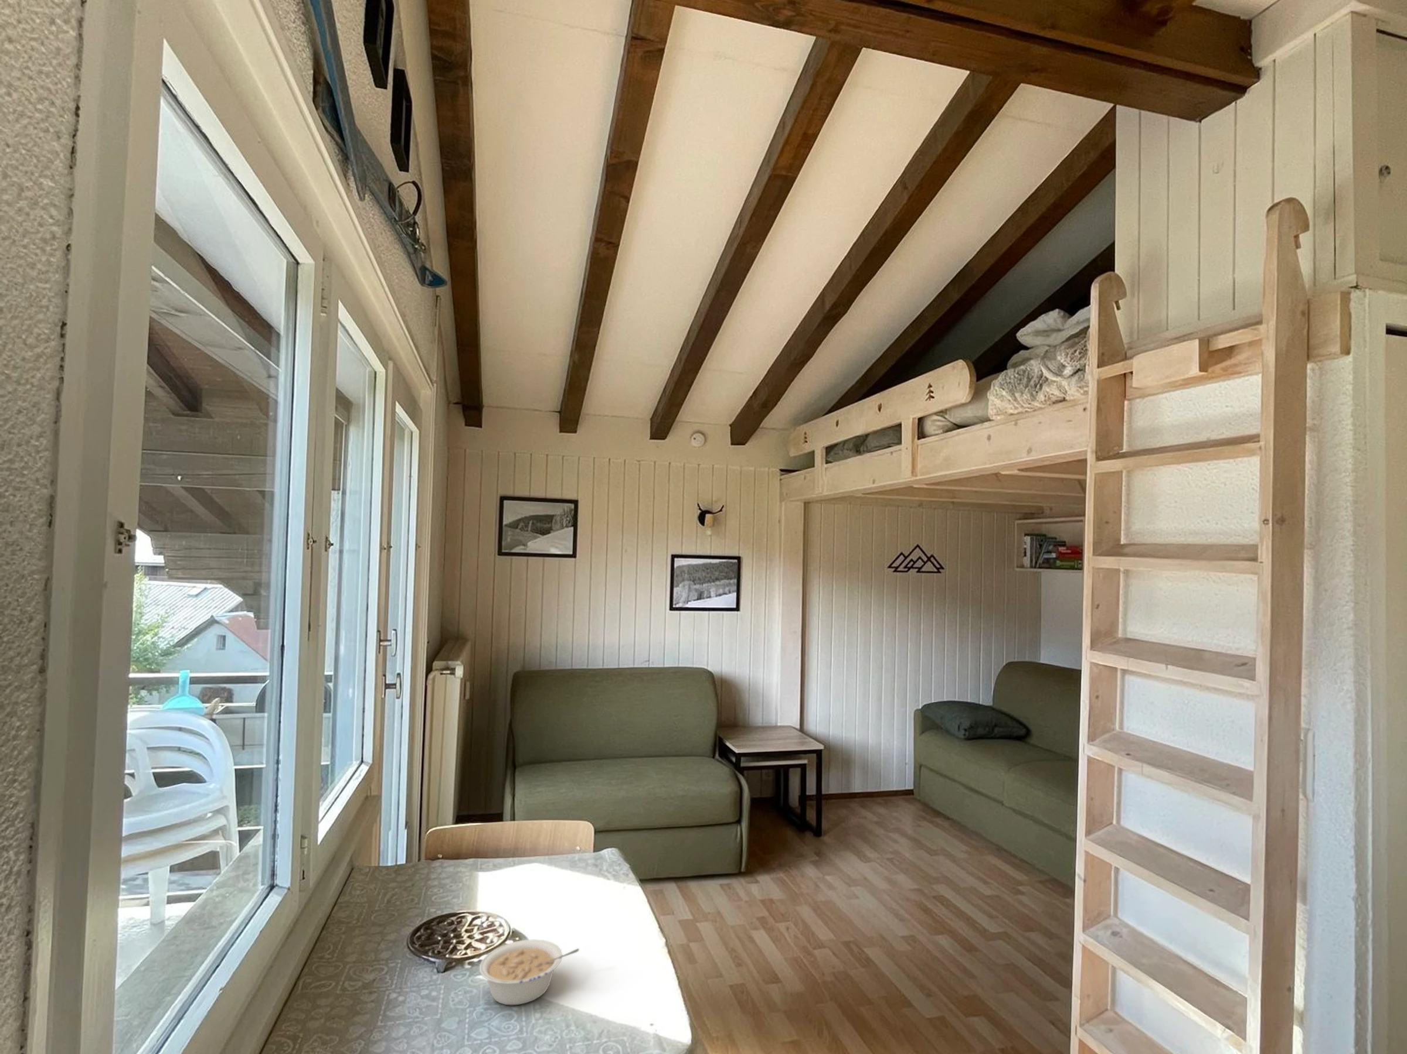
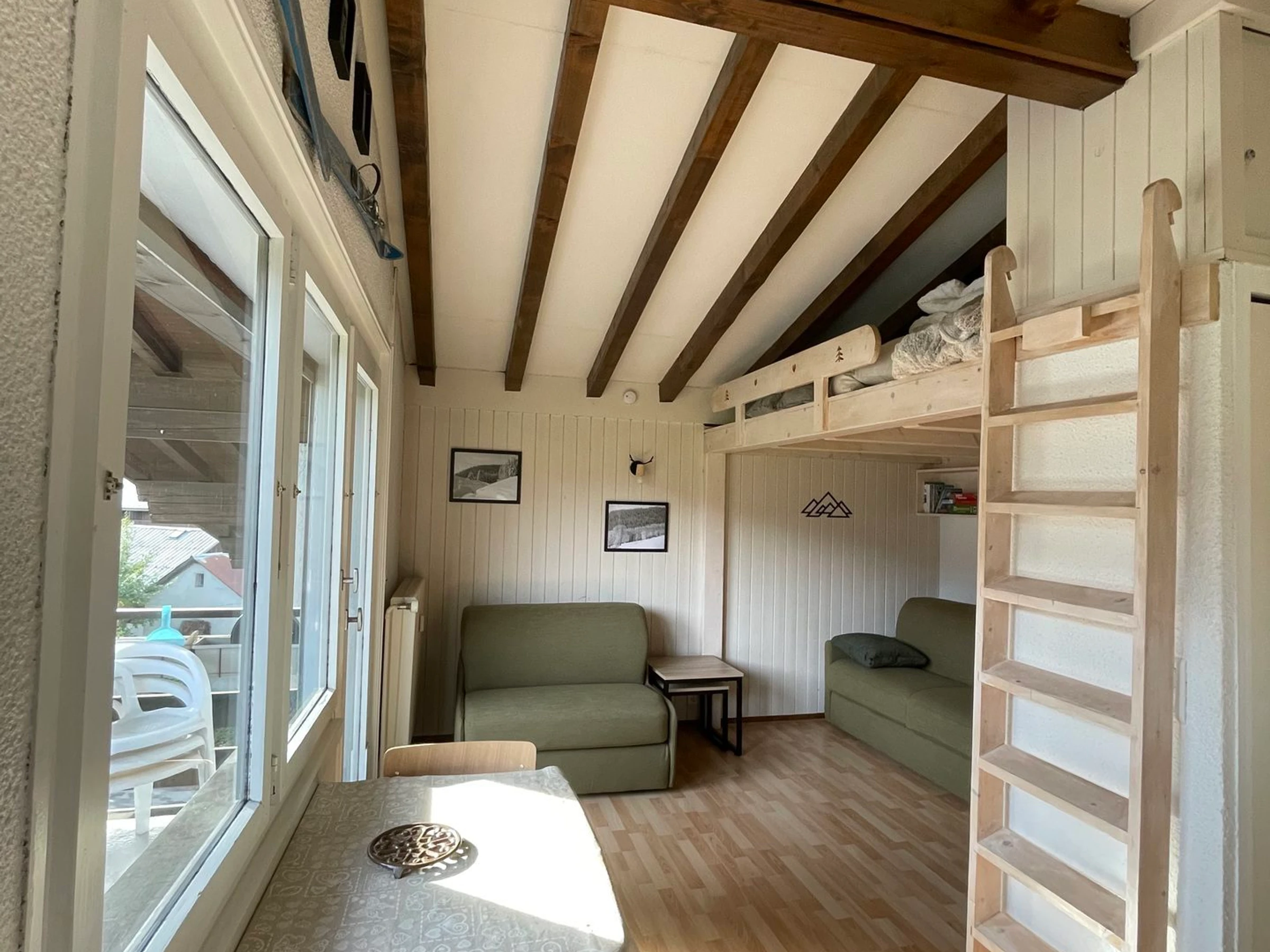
- legume (524, 970)
